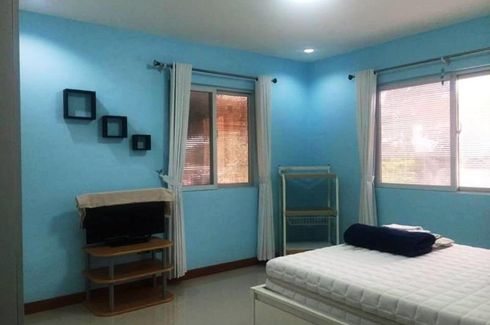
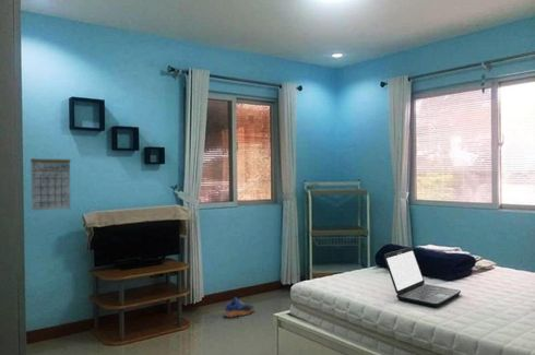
+ shoe (239, 305)
+ calendar (50, 178)
+ laptop (421, 274)
